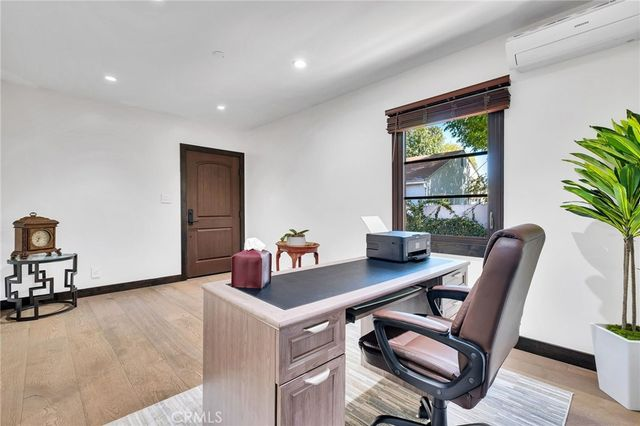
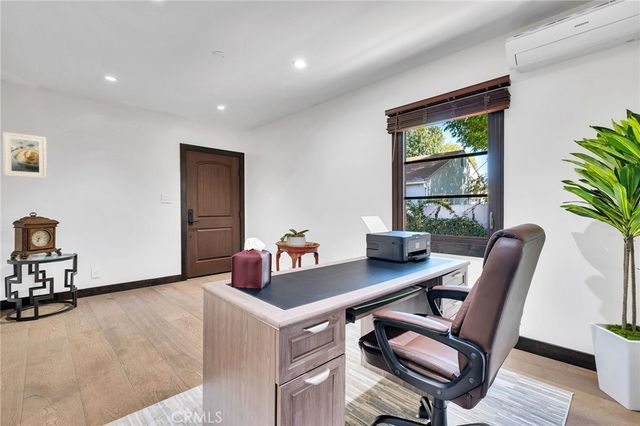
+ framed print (25, 155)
